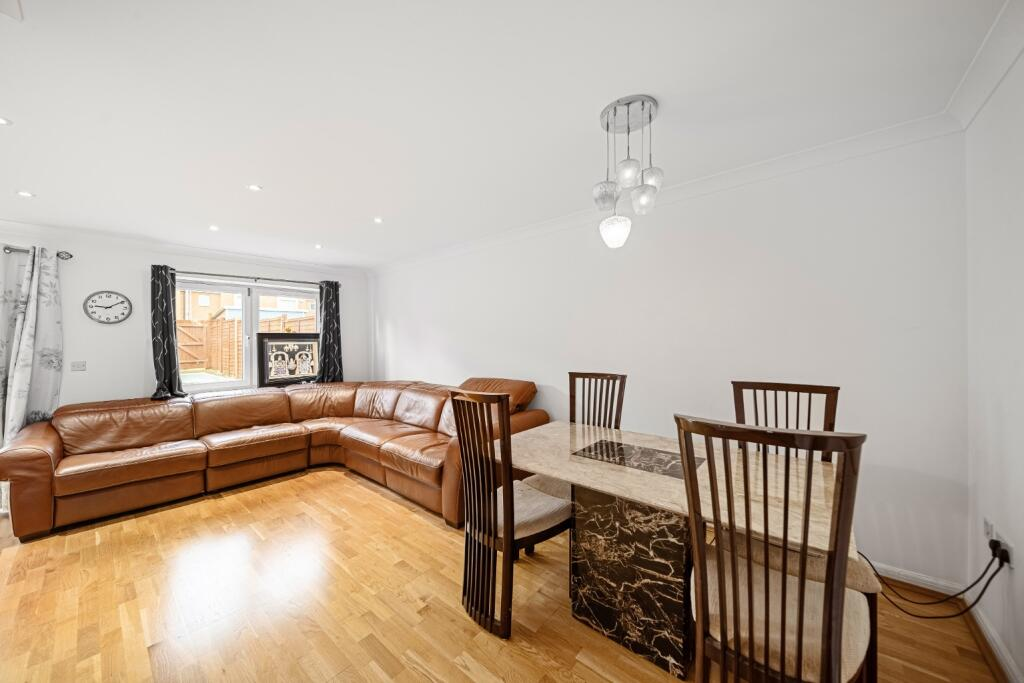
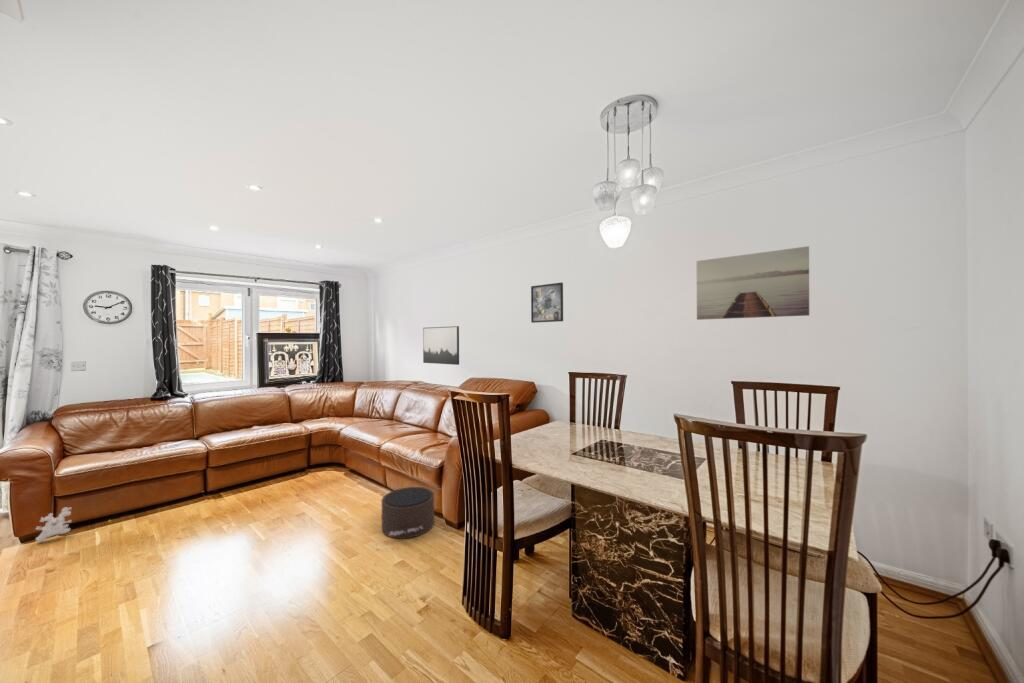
+ wall art (748, 286)
+ plush toy (71, 520)
+ pouf (404, 511)
+ wall art (440, 345)
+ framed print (546, 303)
